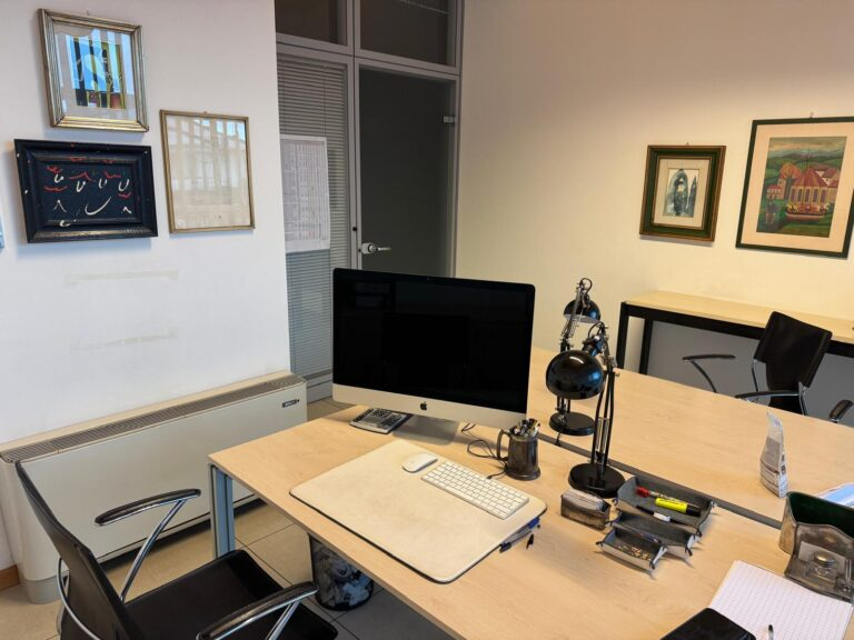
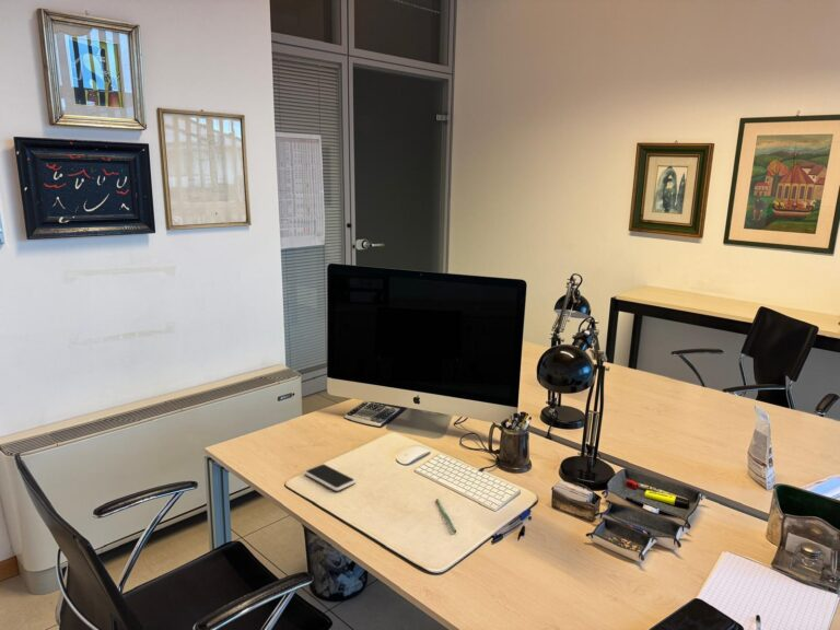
+ pen (445, 514)
+ smartphone (329, 477)
